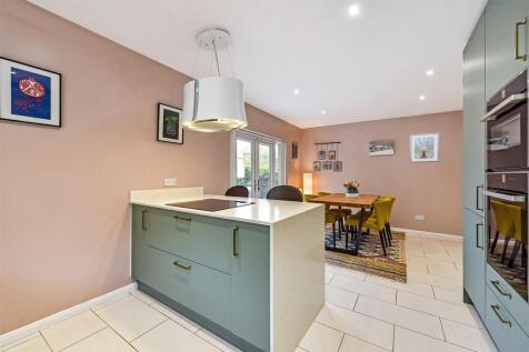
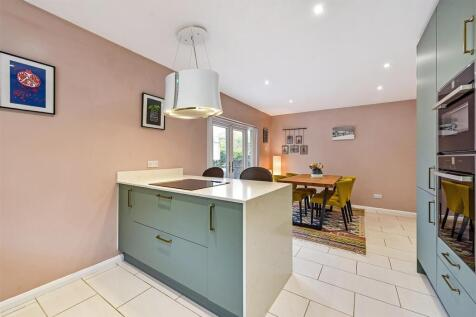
- picture frame (423, 148)
